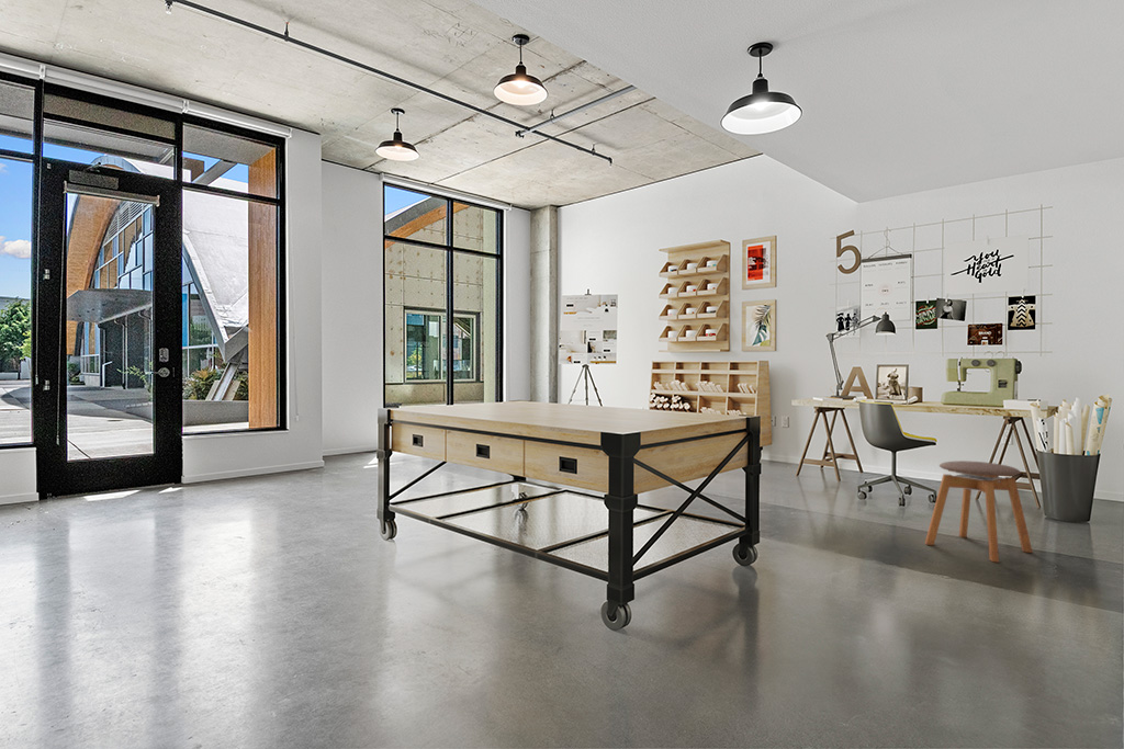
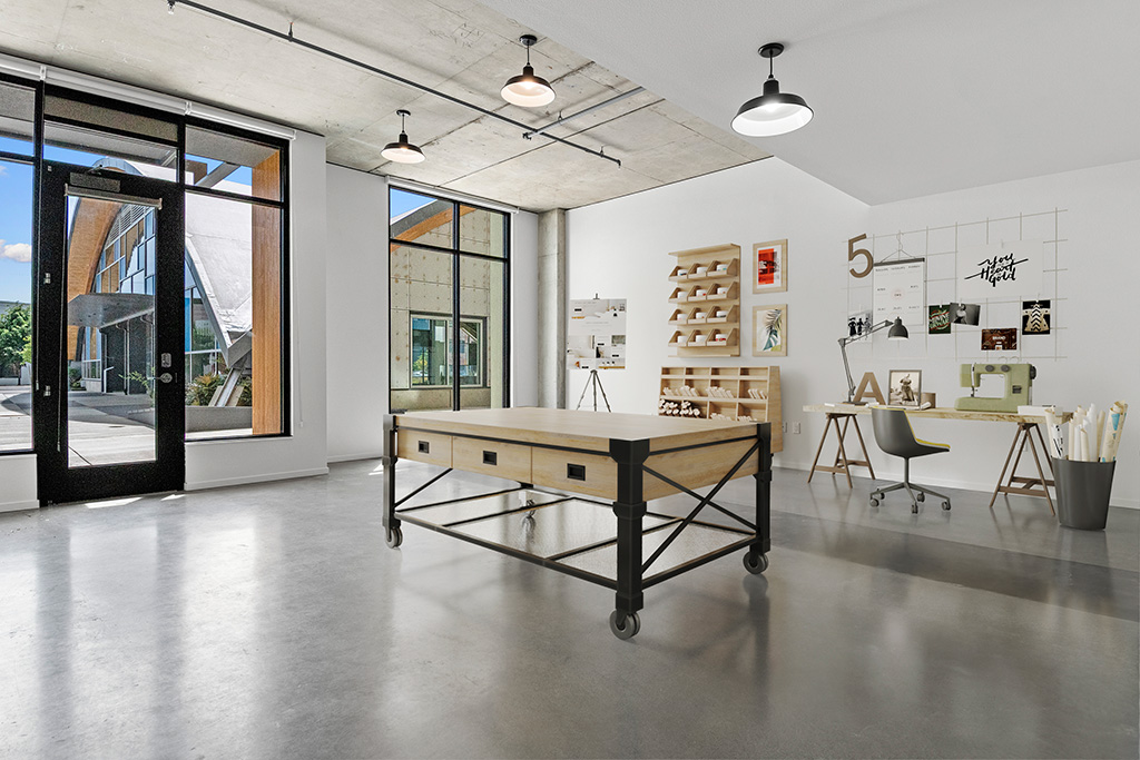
- stool (986, 506)
